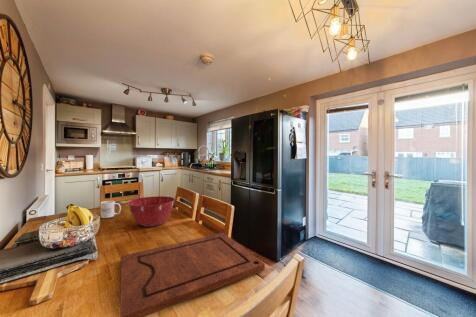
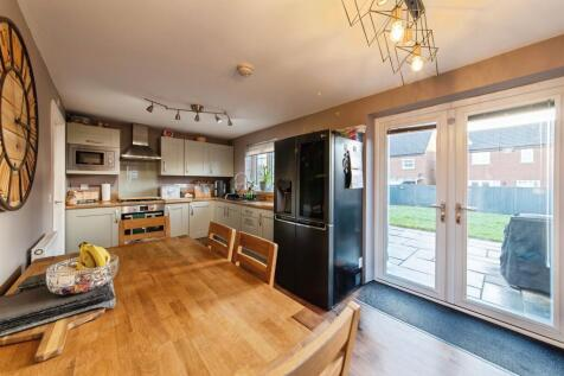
- mixing bowl (152, 211)
- mug (110, 208)
- cutting board (190, 262)
